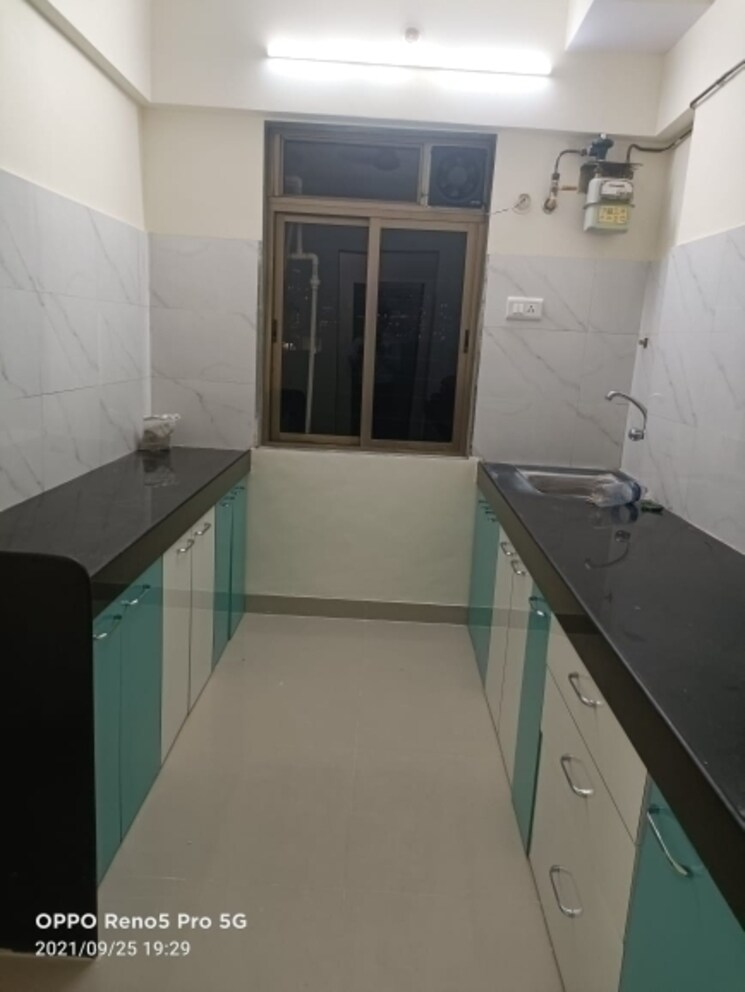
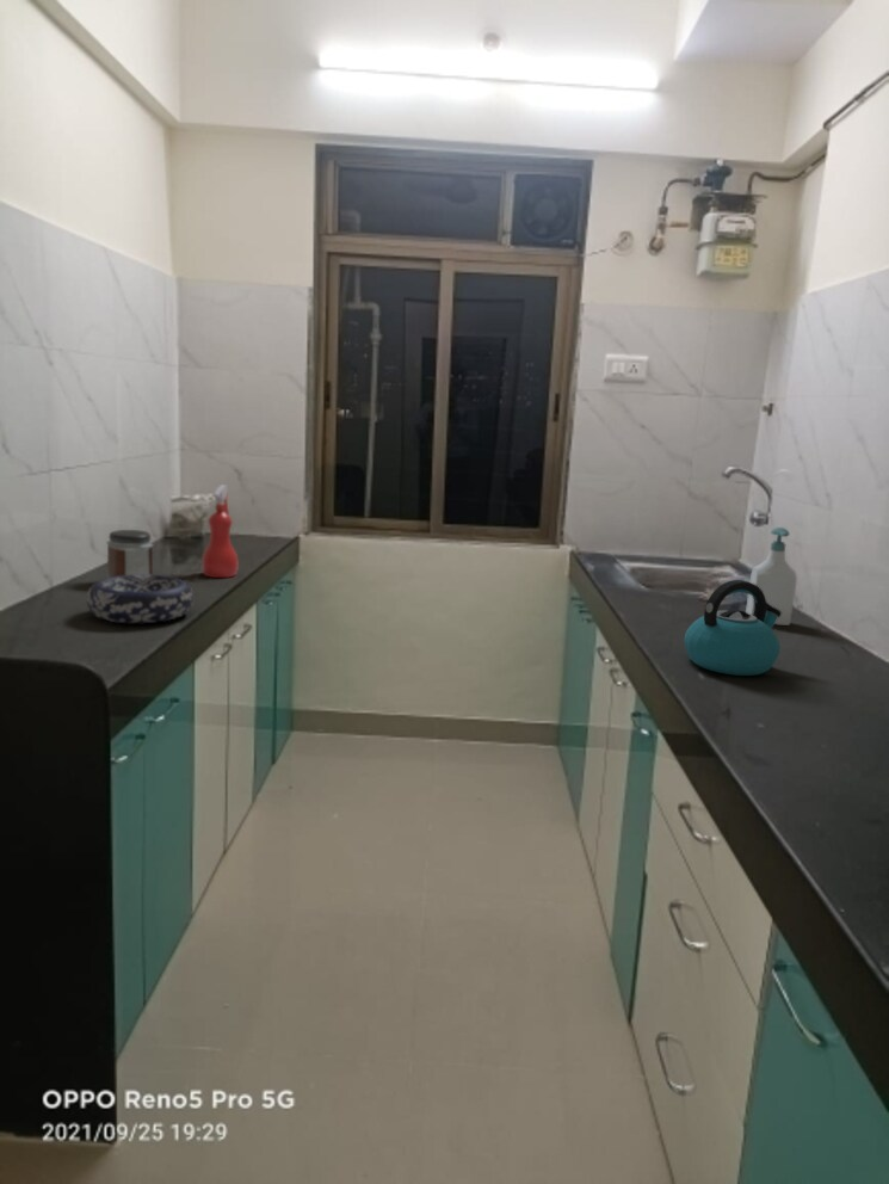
+ spray bottle (221, 530)
+ jar (130, 557)
+ kettle (739, 622)
+ soap bottle (774, 575)
+ decorative bowl (141, 598)
